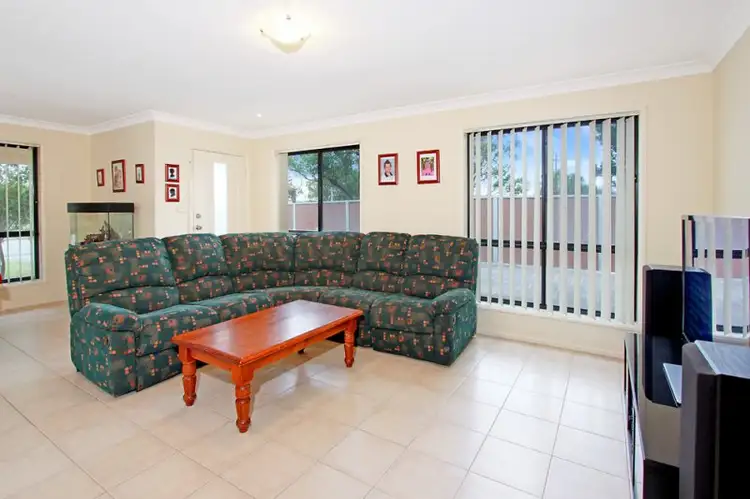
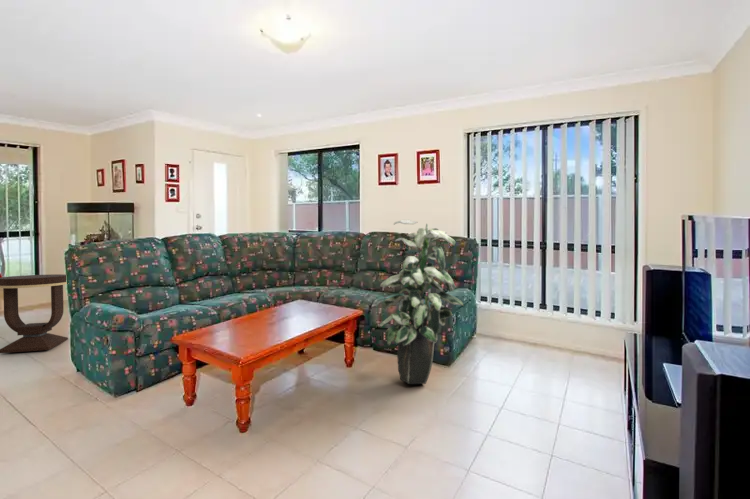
+ side table (34, 323)
+ indoor plant (416, 300)
